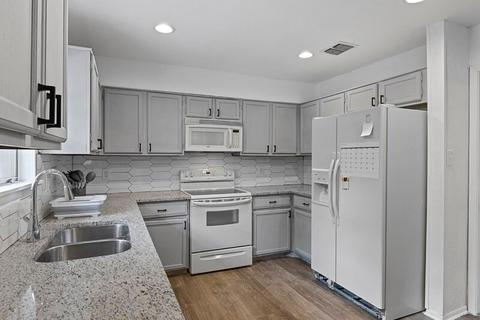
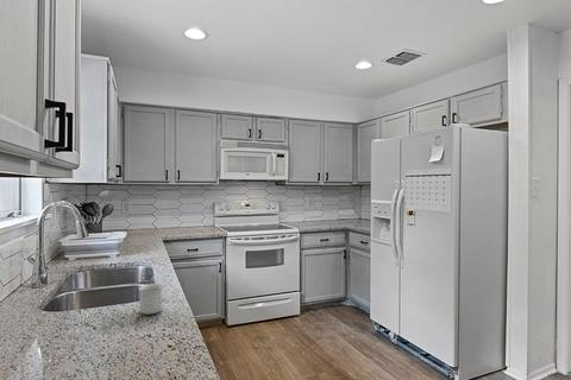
+ mug (149, 298)
